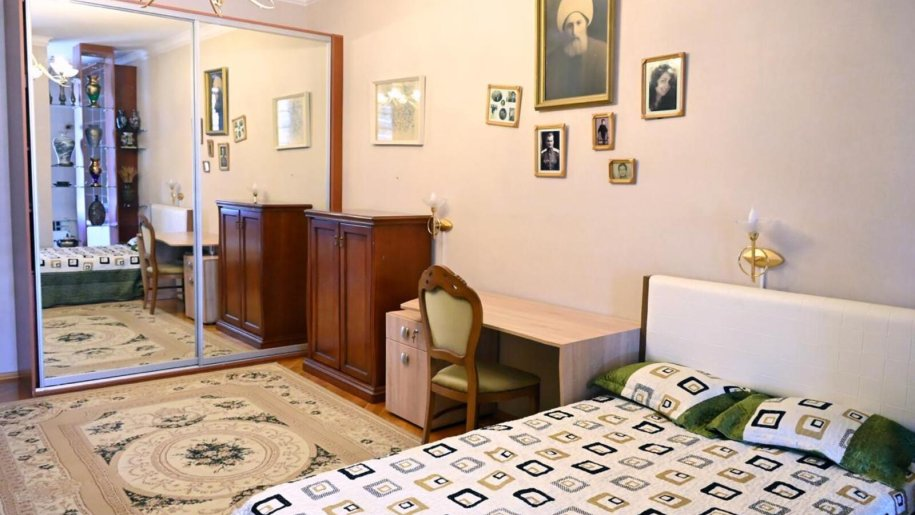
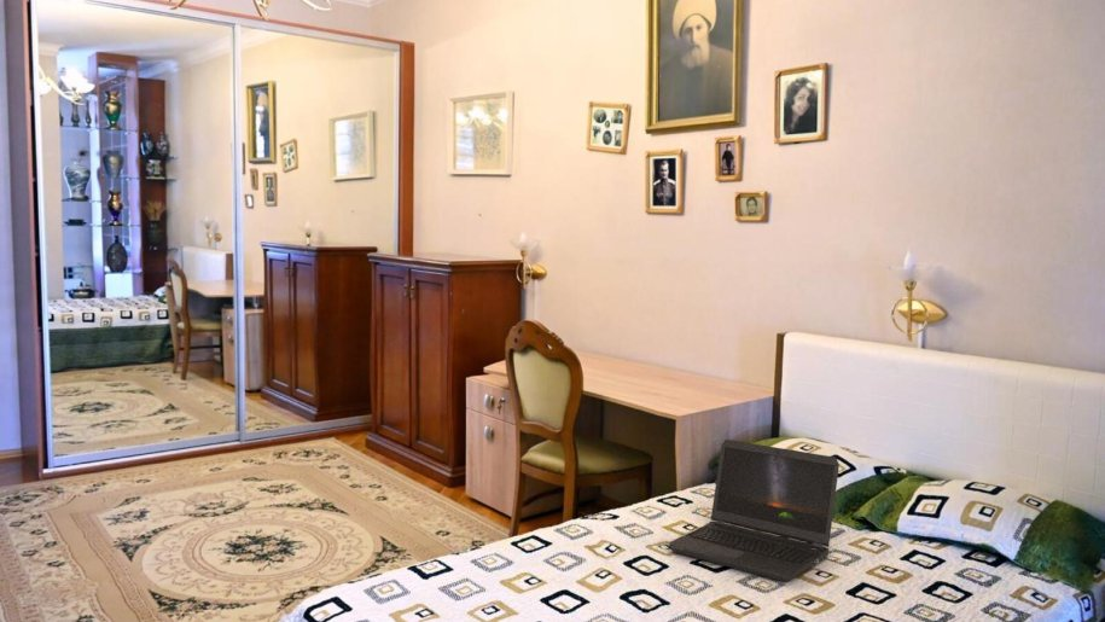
+ laptop computer (752, 505)
